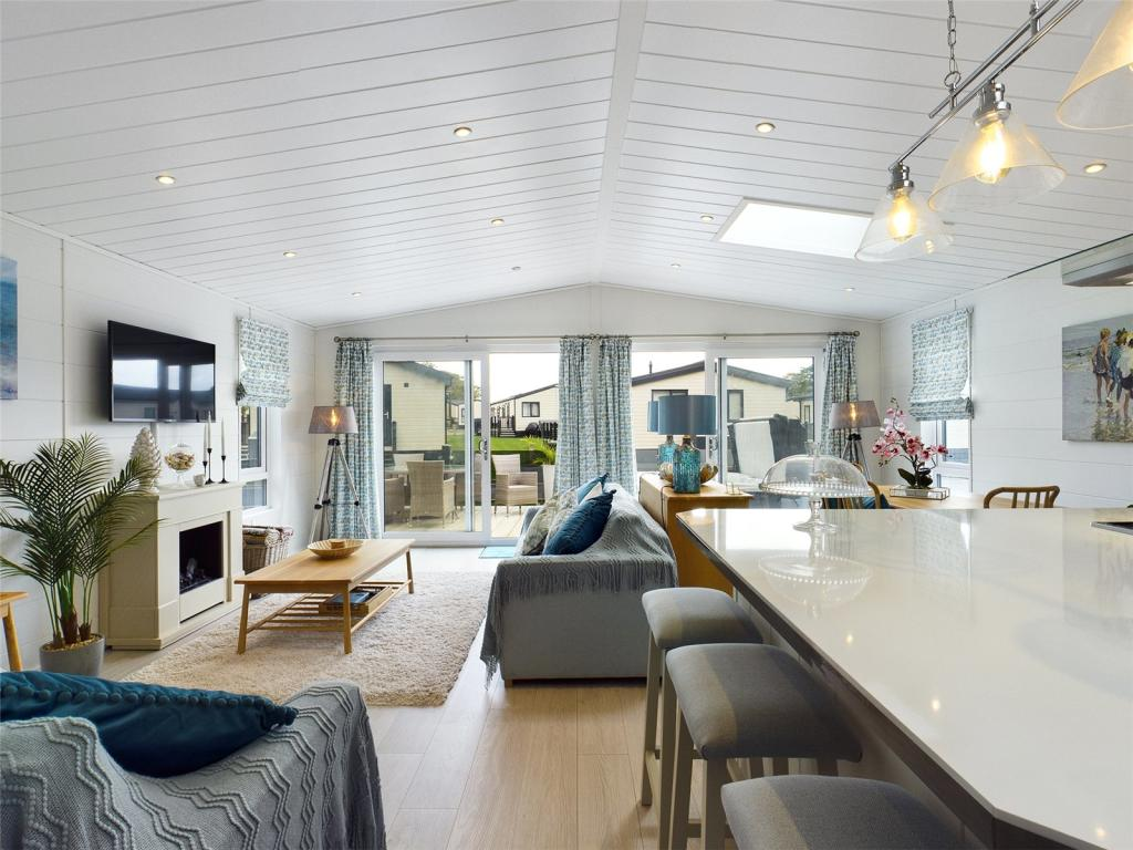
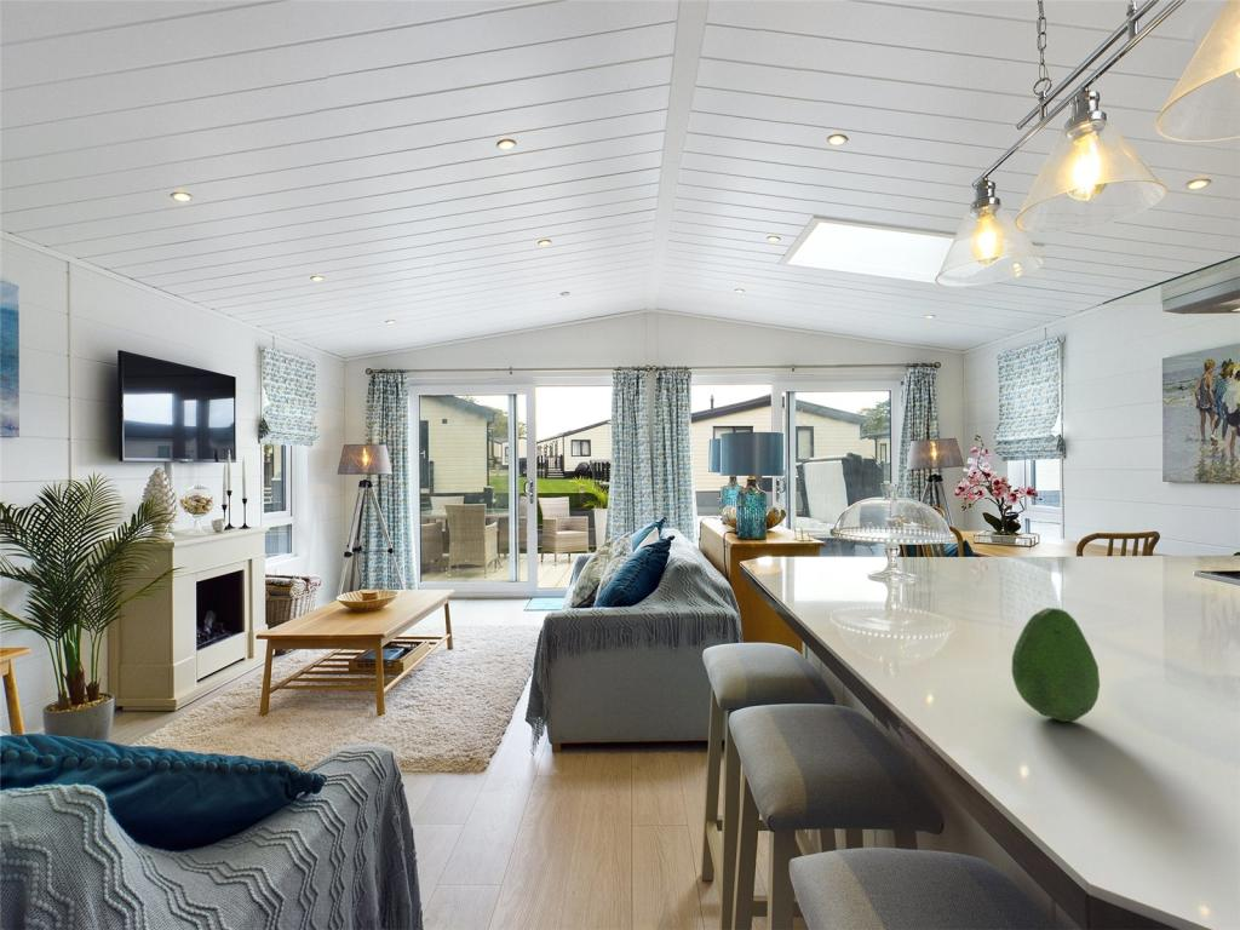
+ fruit (1054, 662)
